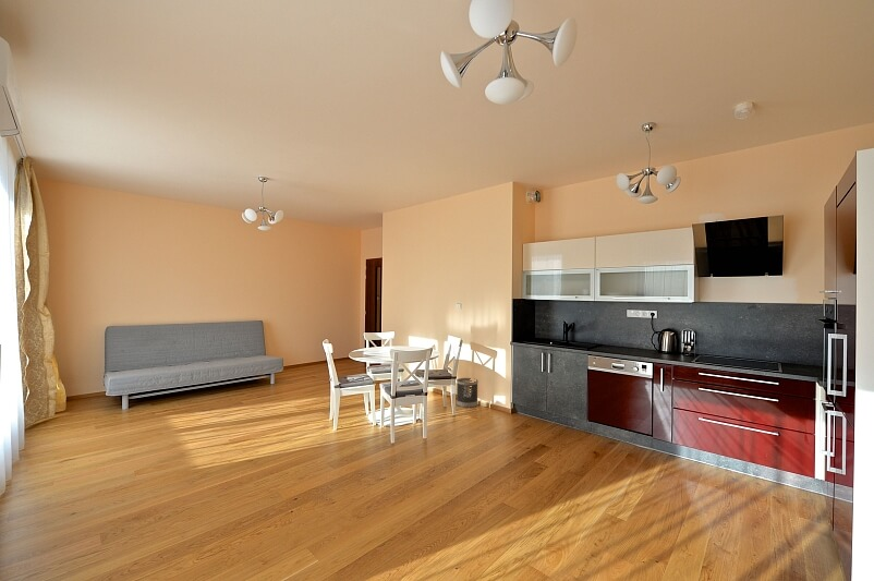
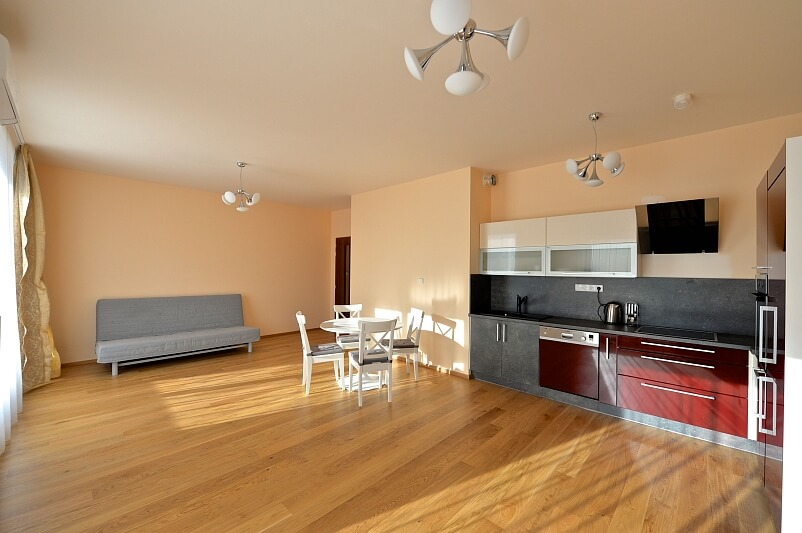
- wastebasket (466, 391)
